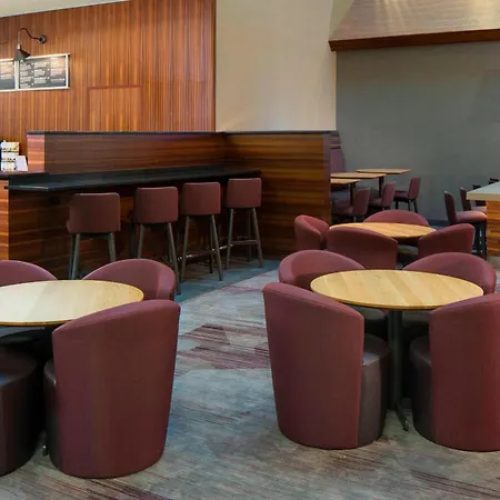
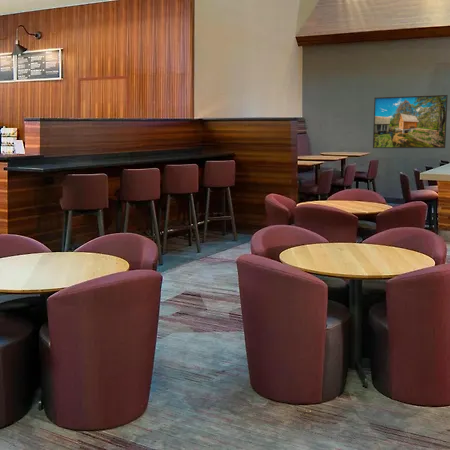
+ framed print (409, 122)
